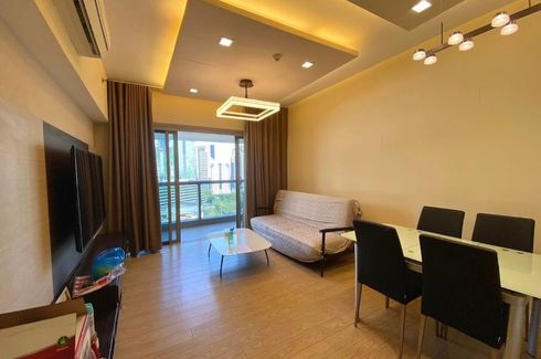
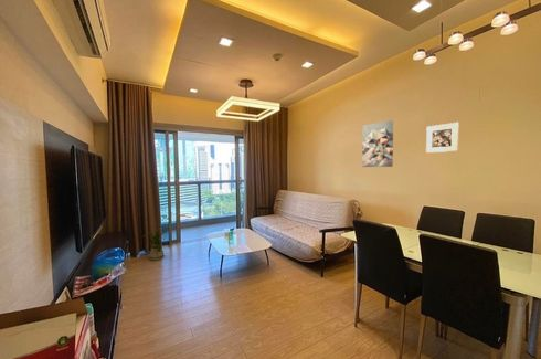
+ house plant (157, 242)
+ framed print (442, 138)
+ wall art (376, 145)
